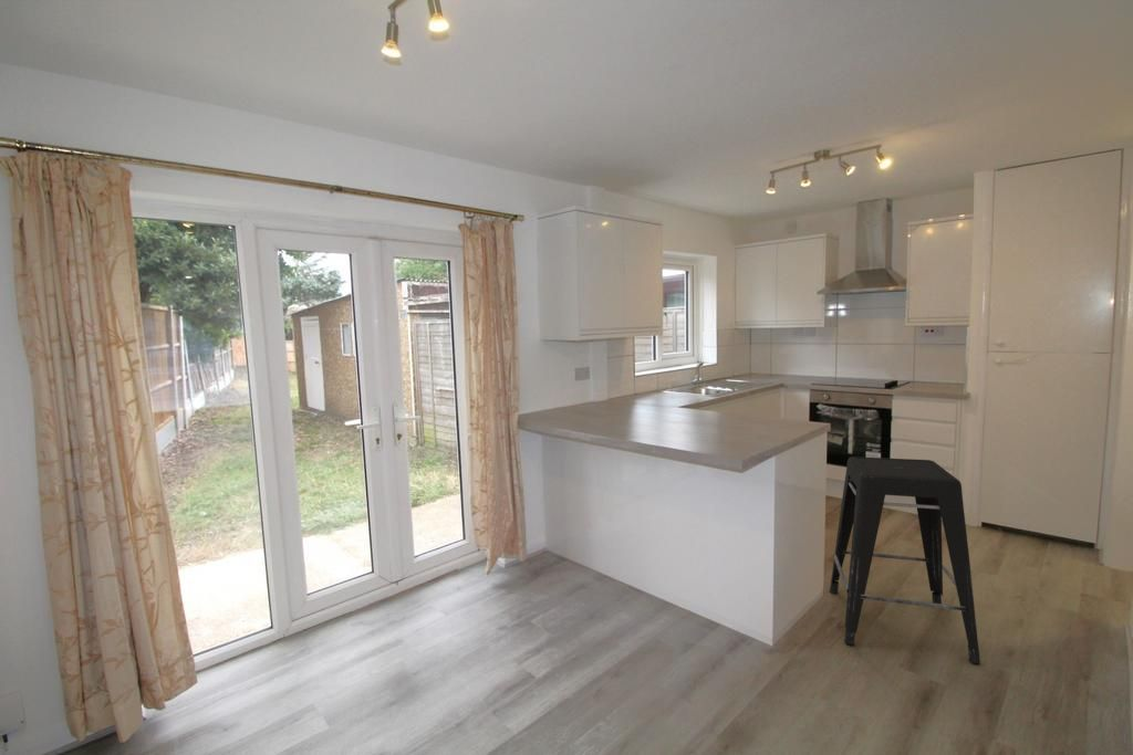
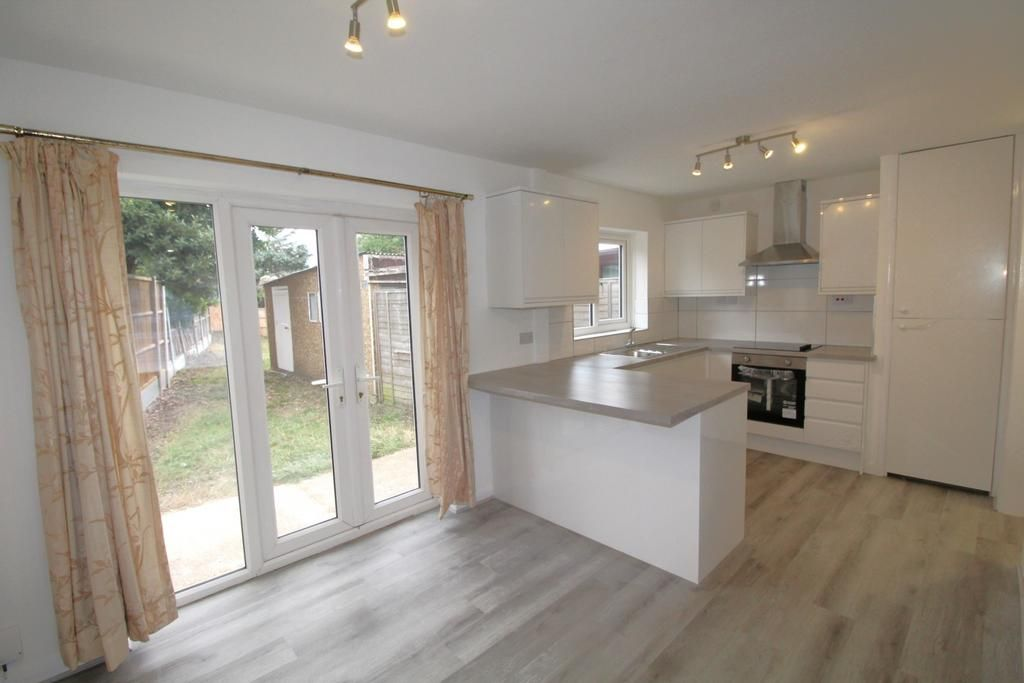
- stool (896, 555)
